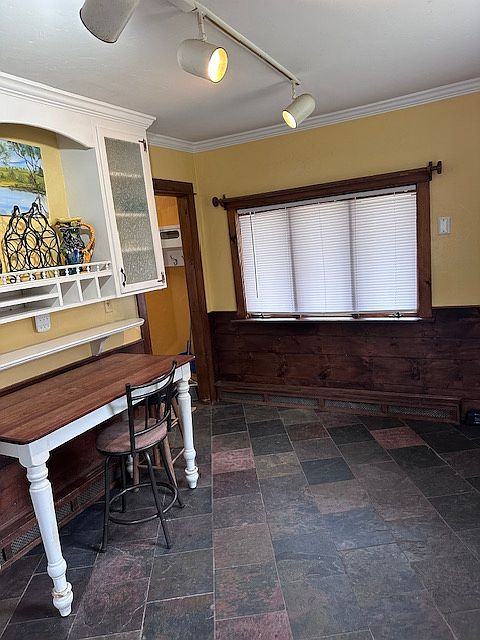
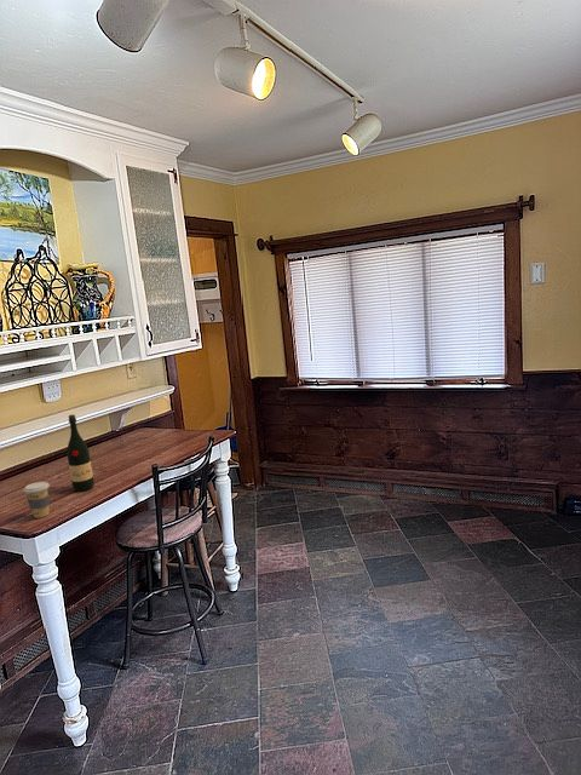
+ wine bottle (77, 452)
+ coffee cup (39, 500)
